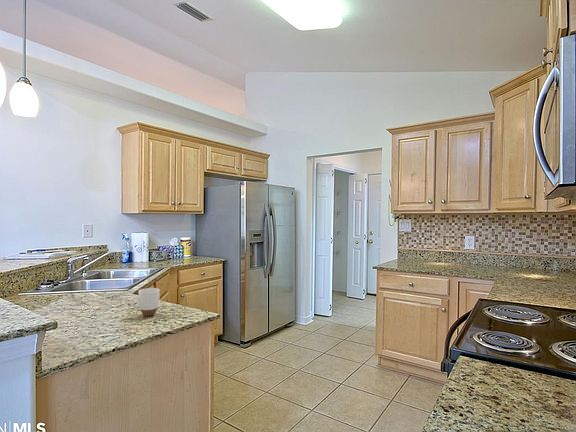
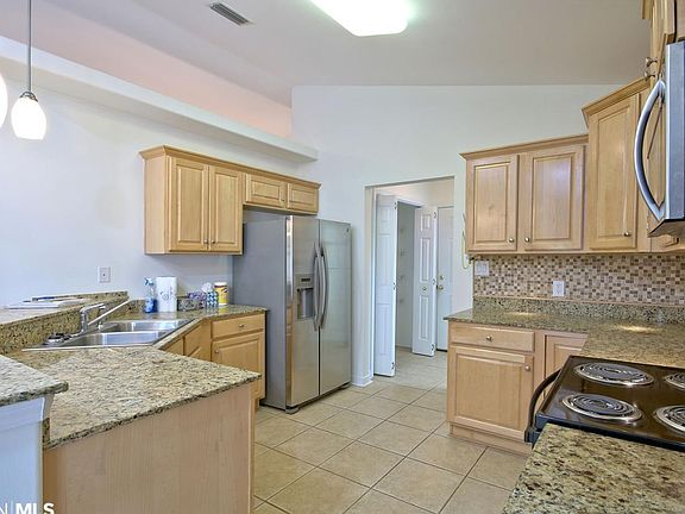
- mug (144, 303)
